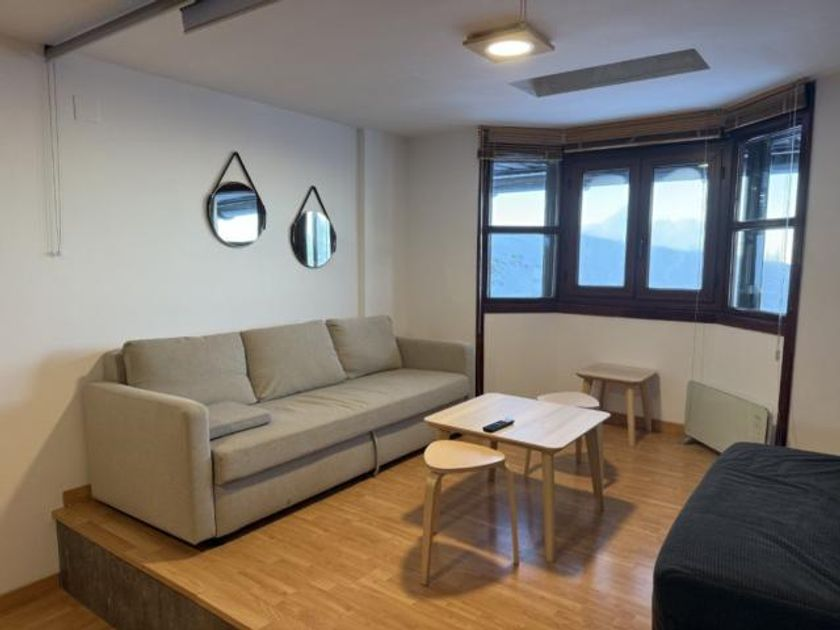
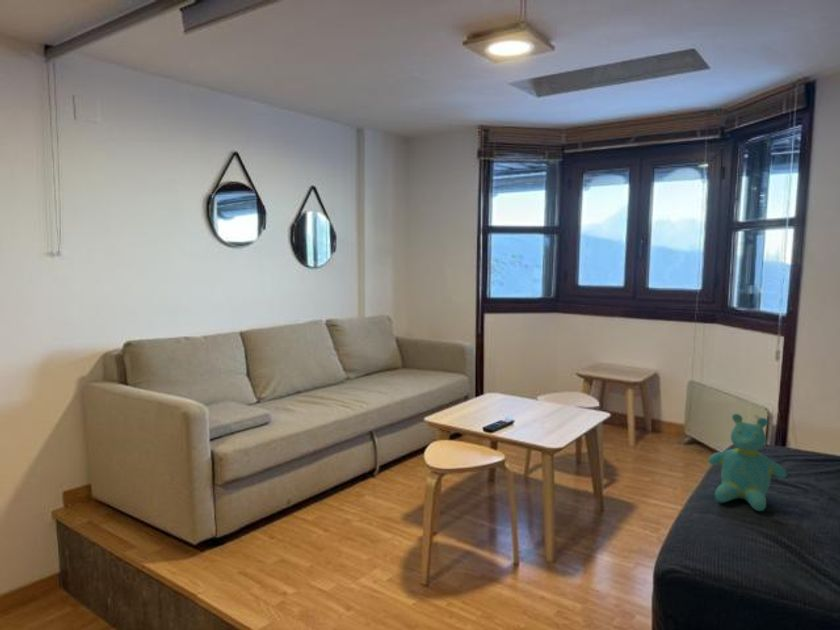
+ teddy bear (745, 459)
